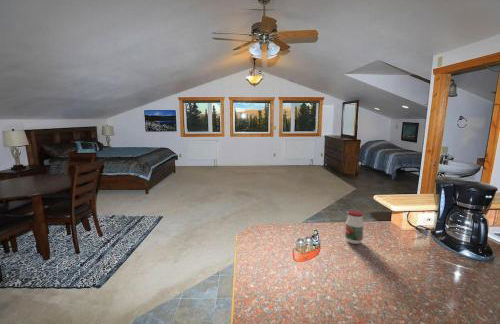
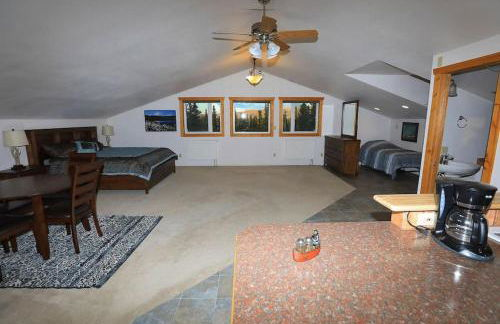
- jar (354, 227)
